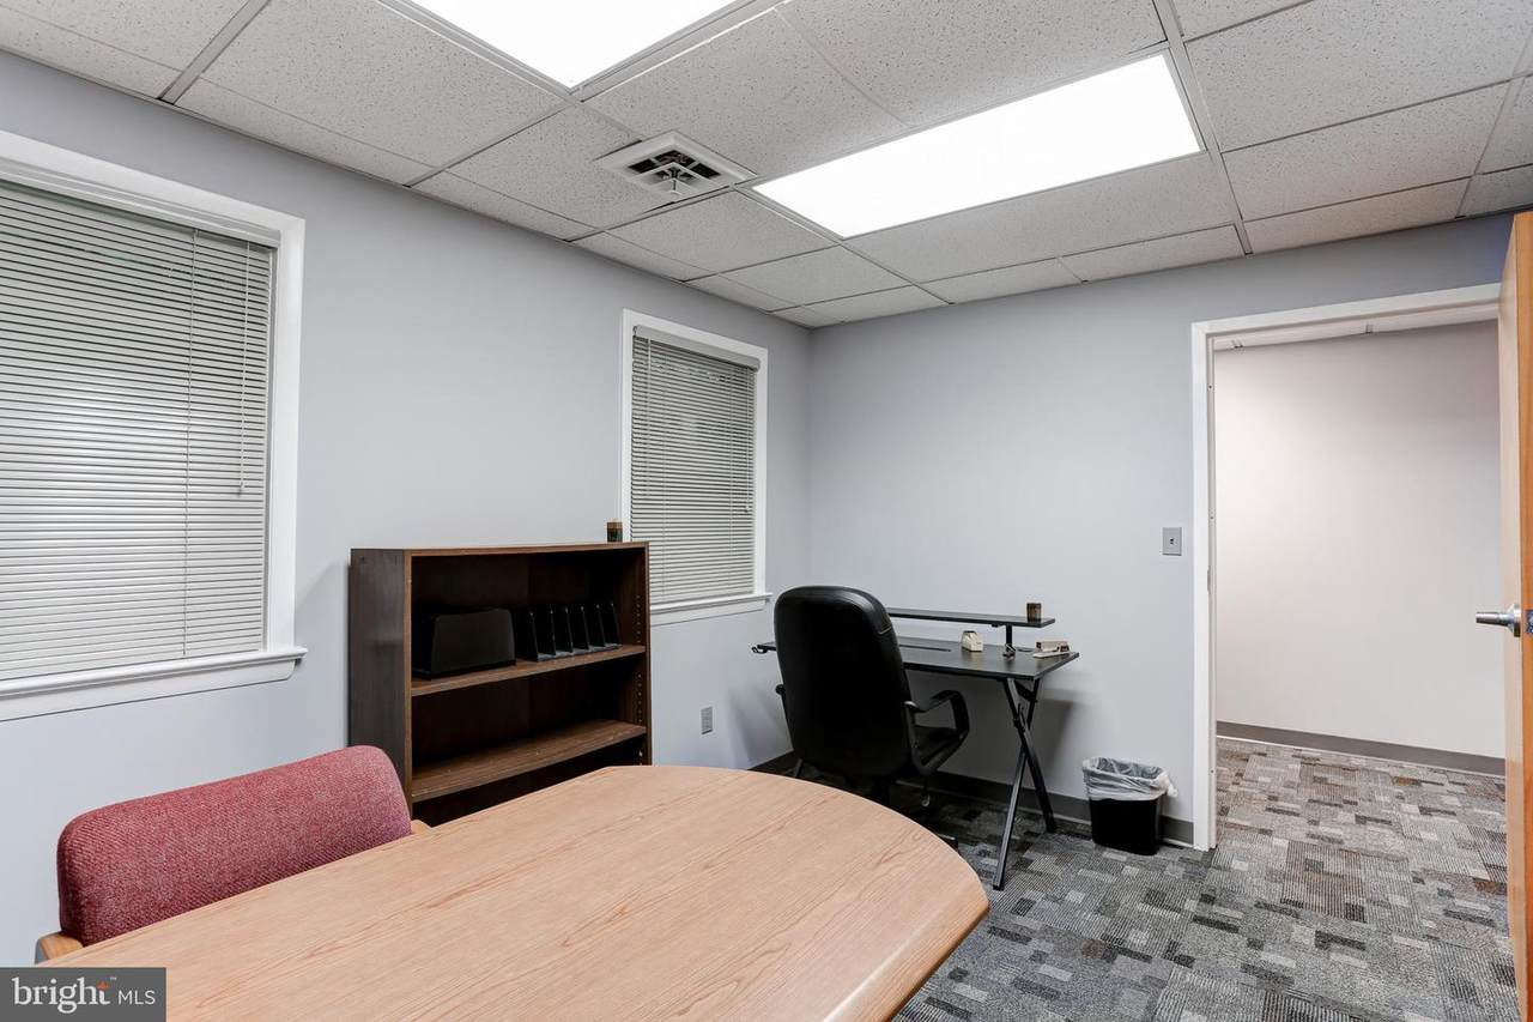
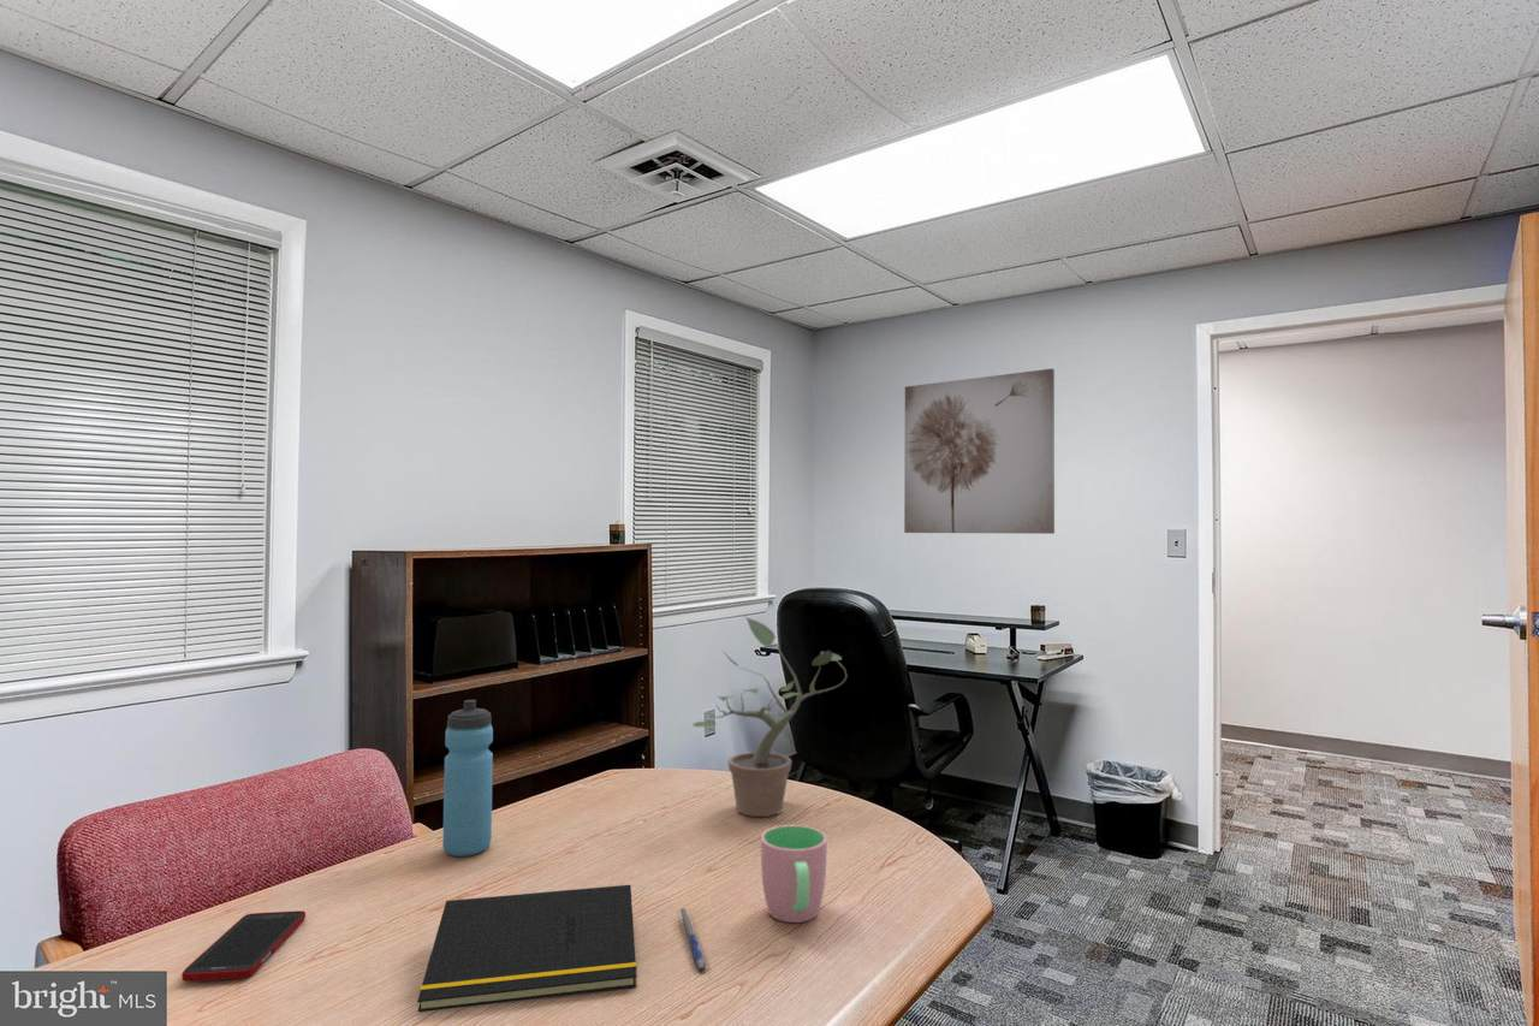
+ pen (691, 936)
+ wall art (974, 455)
+ potted plant (771, 714)
+ cup (795, 878)
+ water bottle (468, 773)
+ notepad (535, 941)
+ cell phone (248, 943)
